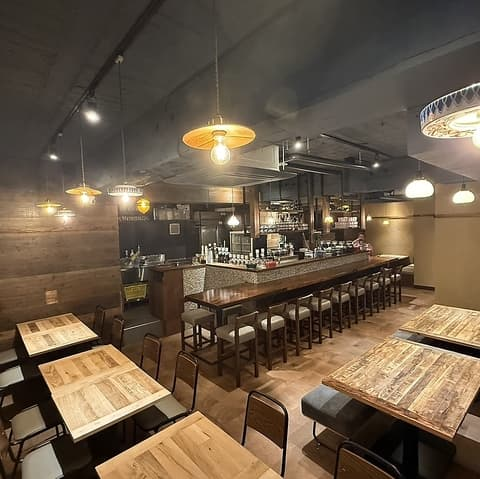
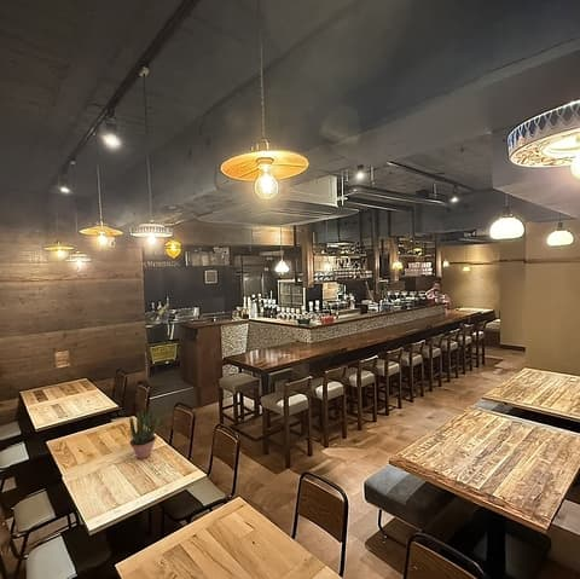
+ potted plant (145, 432)
